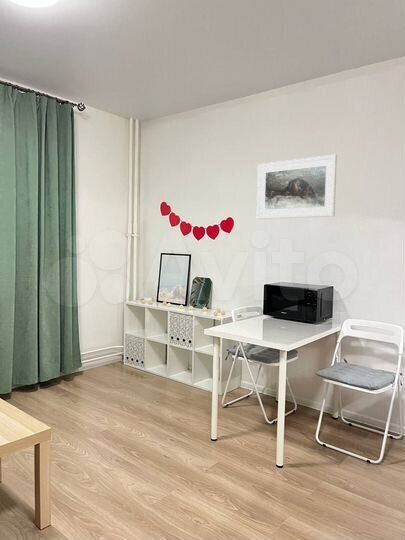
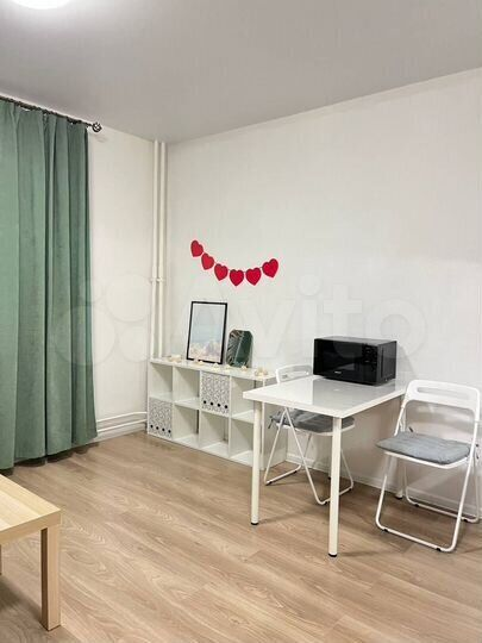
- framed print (294, 188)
